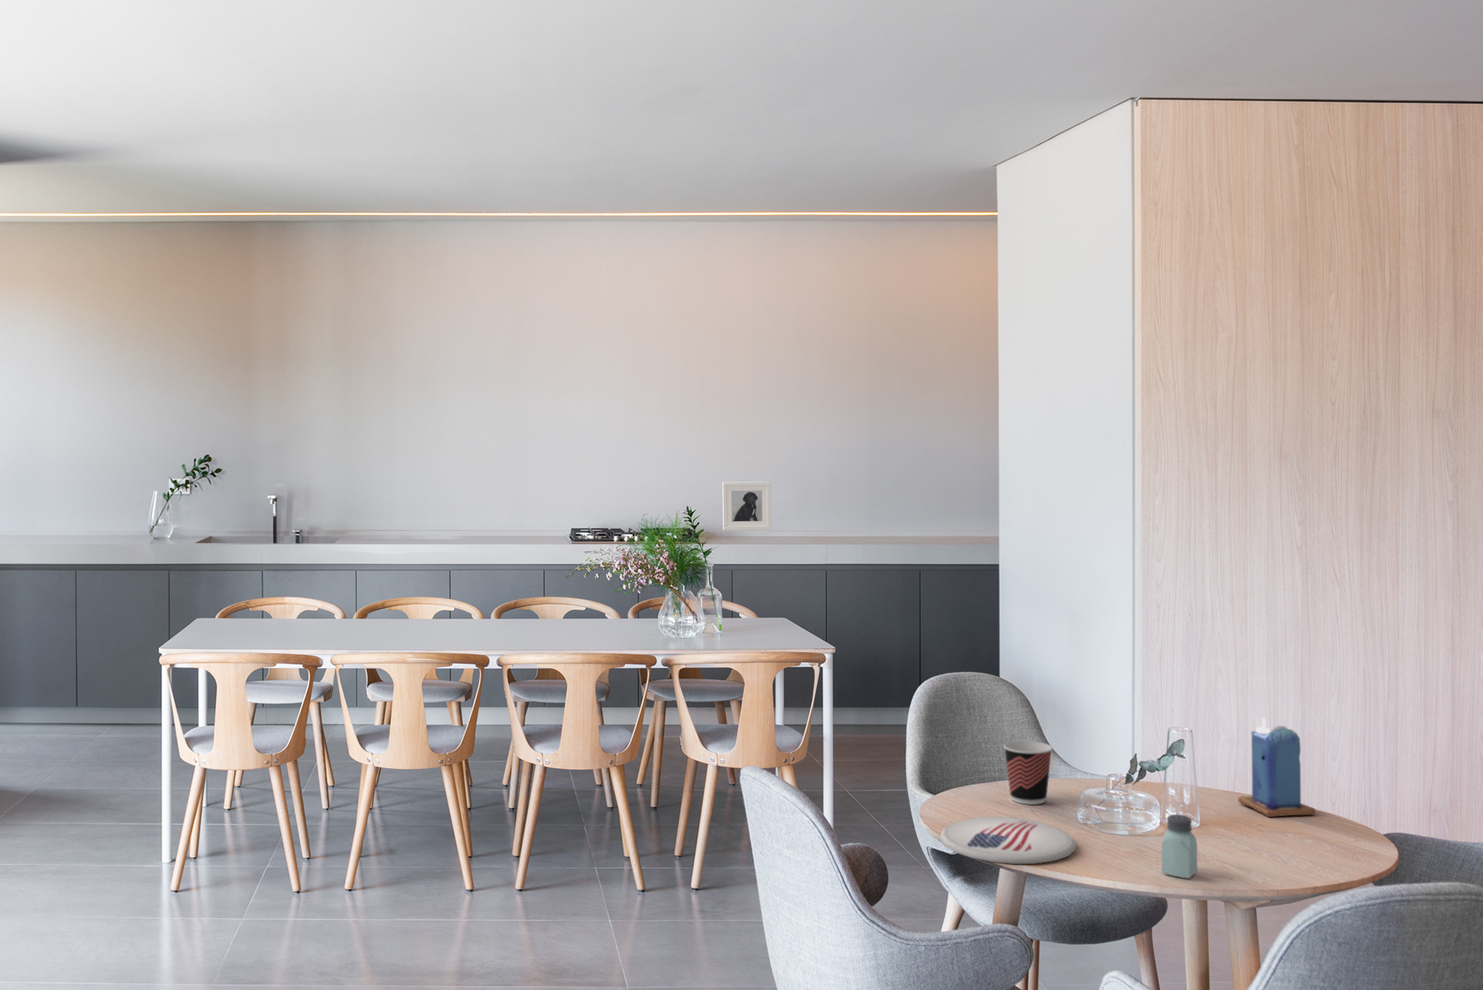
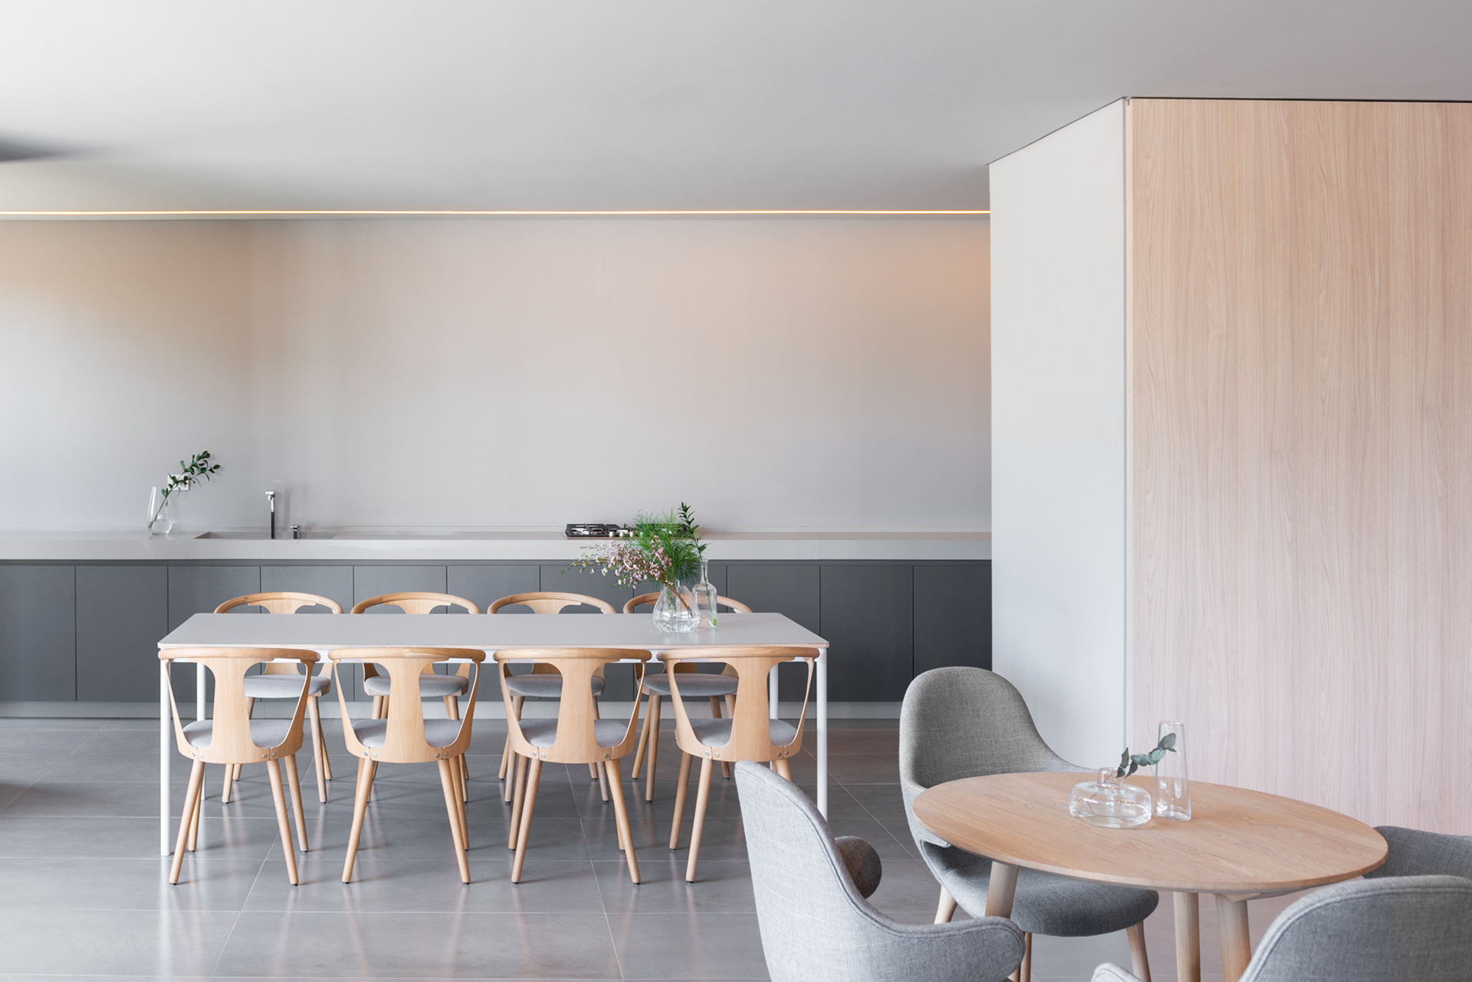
- cup (1028, 773)
- plate (1007, 838)
- candle (1274, 763)
- saltshaker (1179, 845)
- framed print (746, 506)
